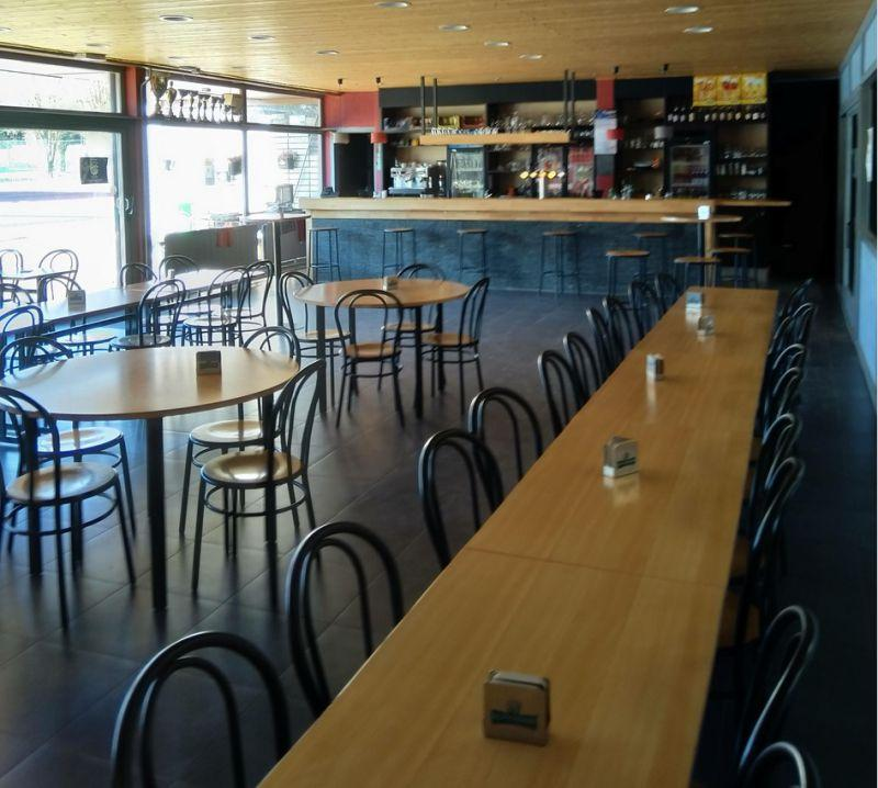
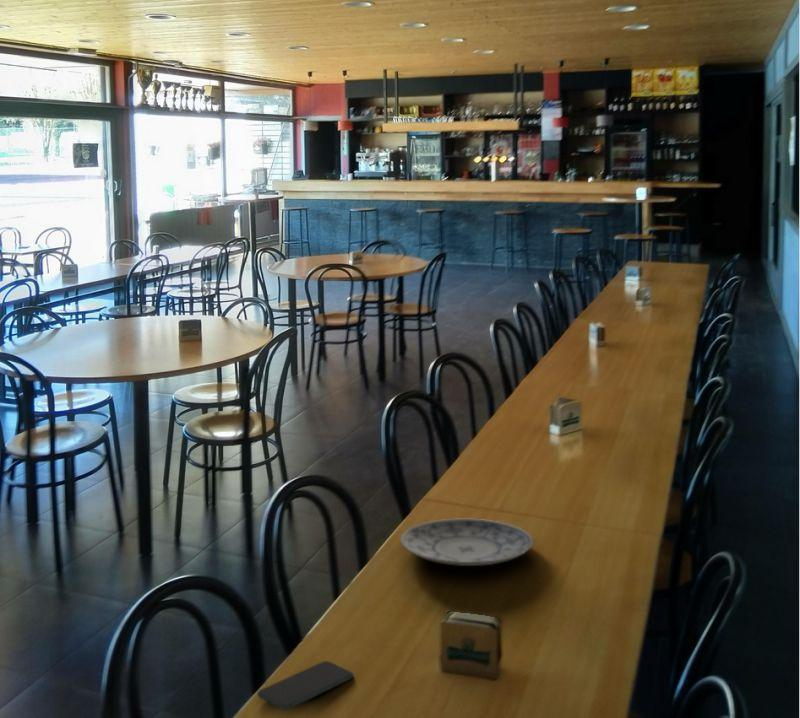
+ plate (466, 545)
+ smartphone (306, 684)
